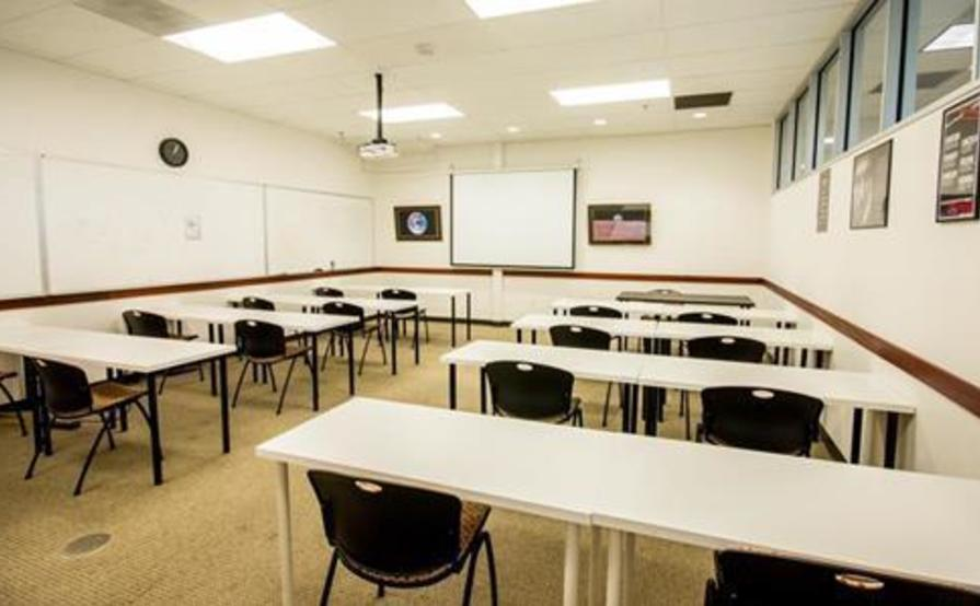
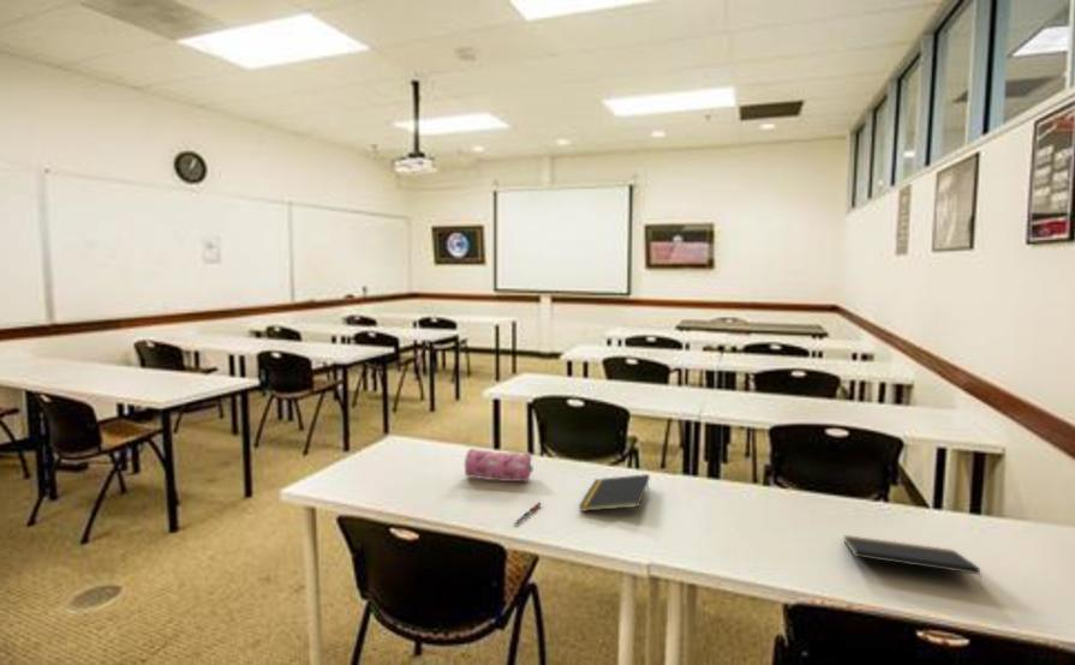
+ pencil case (497, 465)
+ pen (527, 513)
+ notepad (906, 552)
+ notepad (615, 491)
